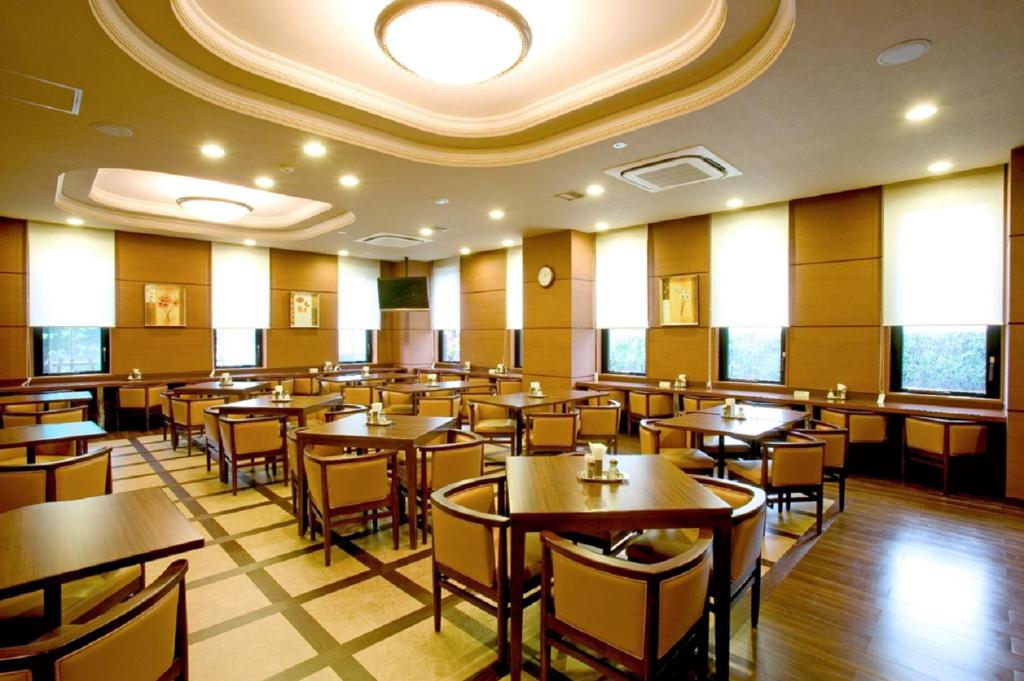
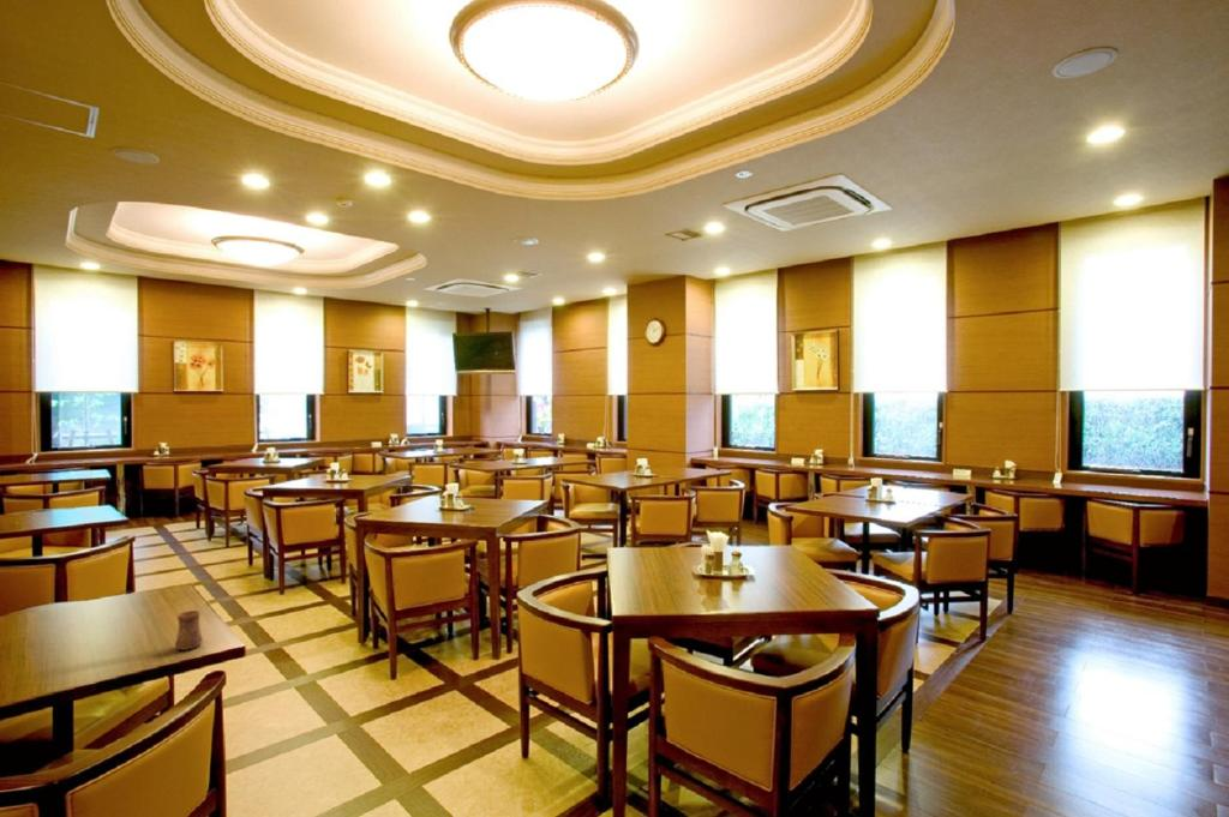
+ cup (188, 630)
